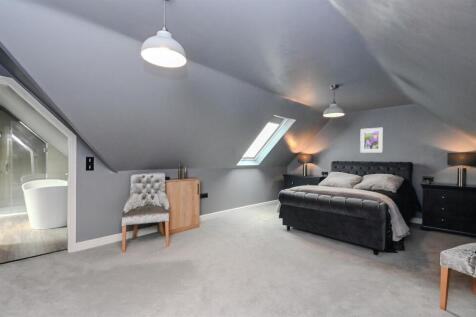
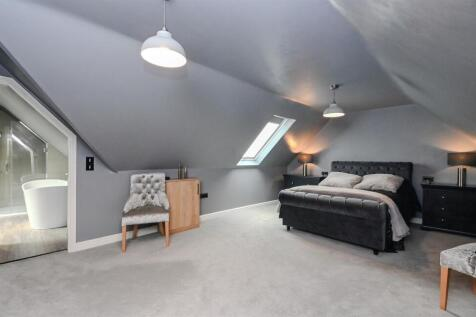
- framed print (371, 140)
